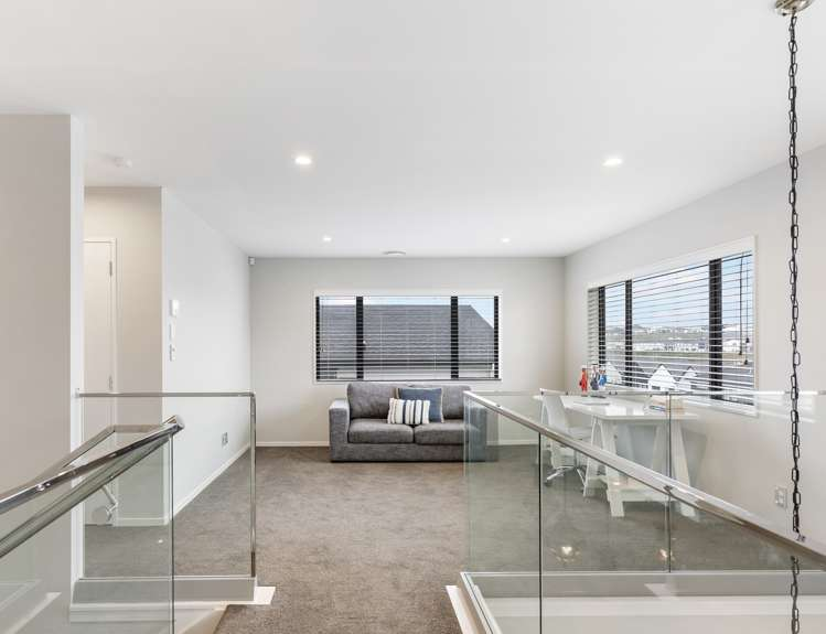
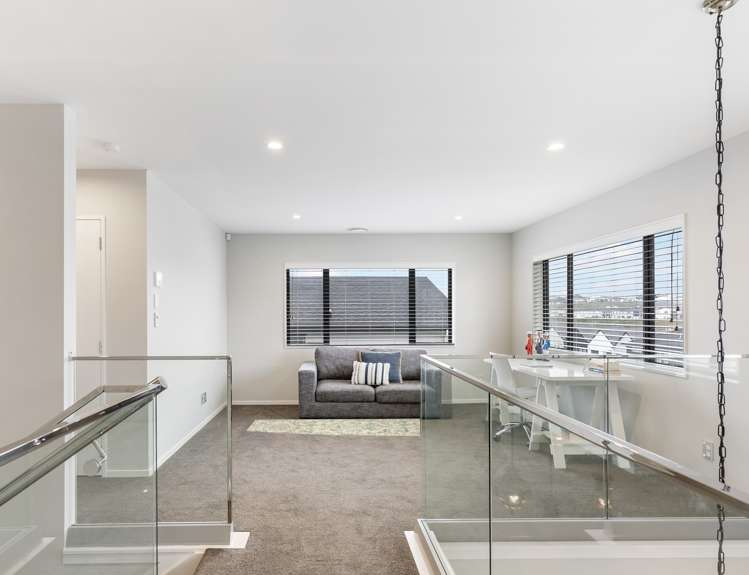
+ rug (341, 427)
